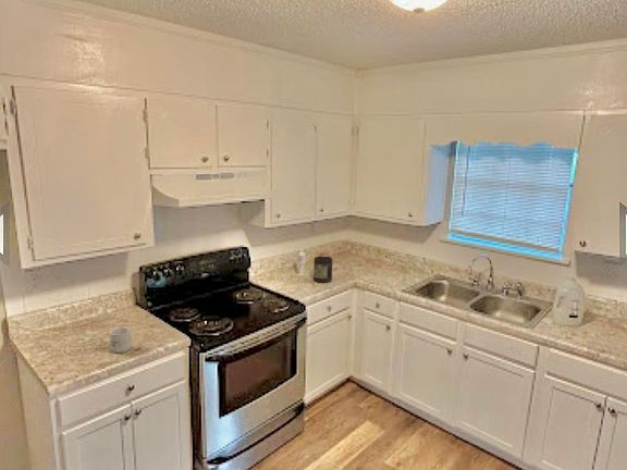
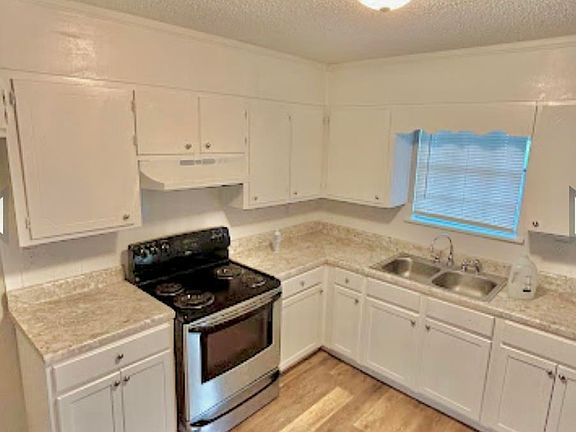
- jar (322, 267)
- mug (118, 338)
